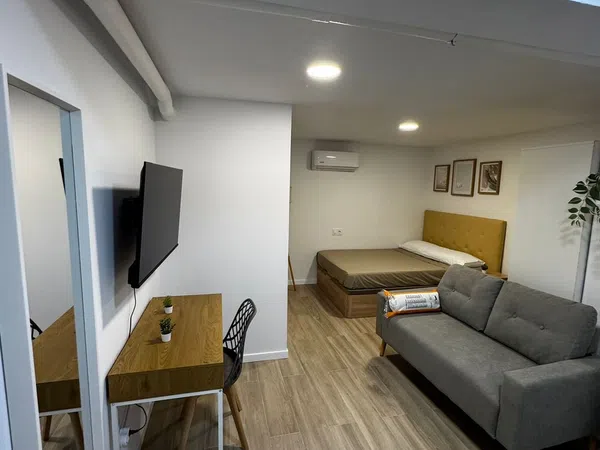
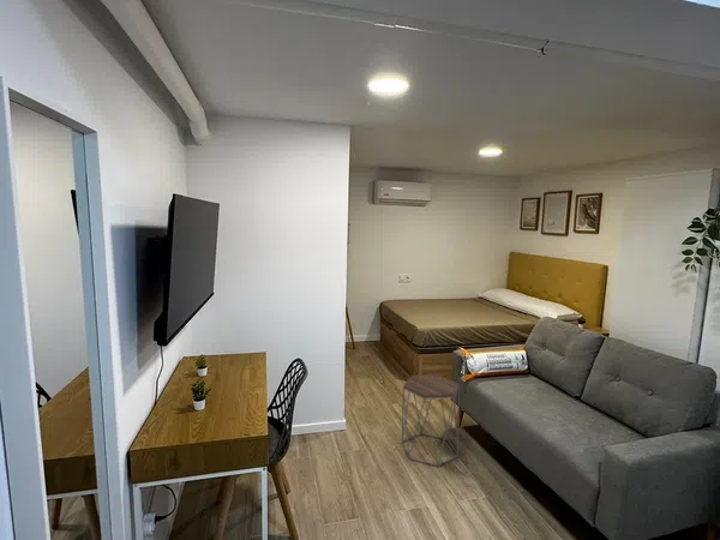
+ side table (428, 416)
